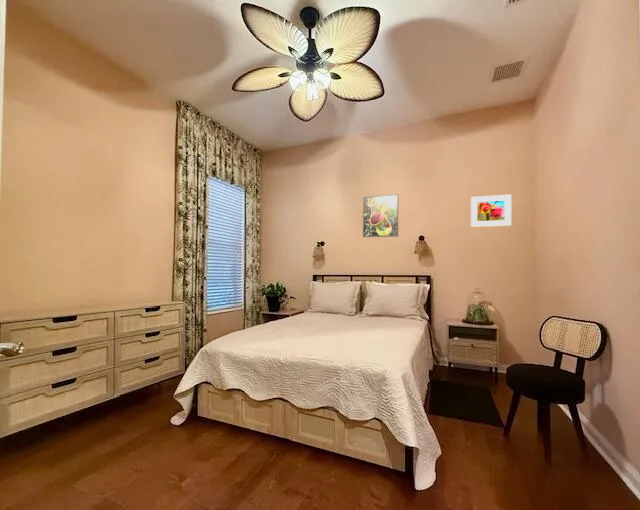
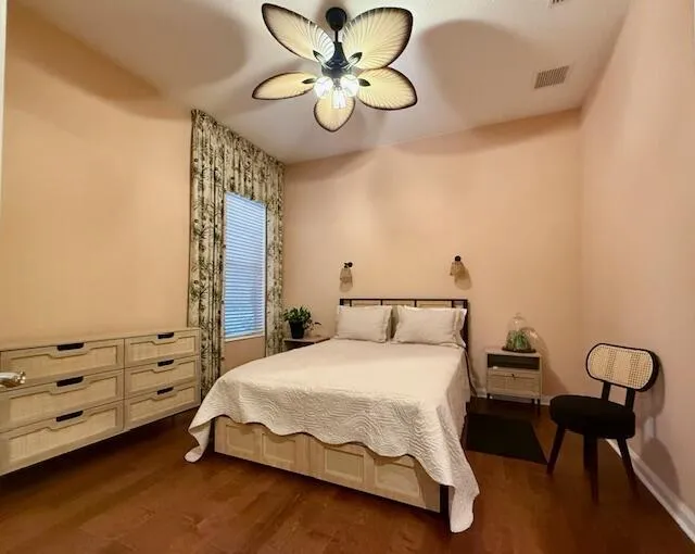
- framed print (490, 211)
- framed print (380, 216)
